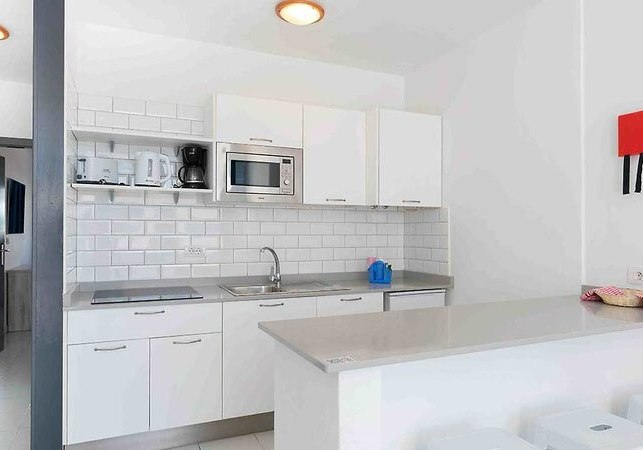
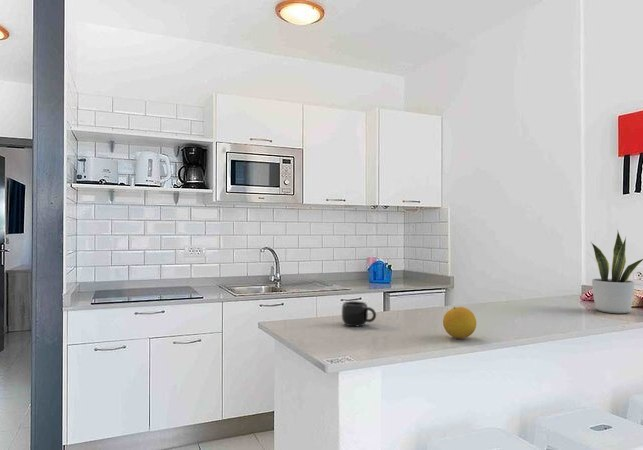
+ mug (356, 314)
+ potted plant (612, 269)
+ fruit (459, 322)
